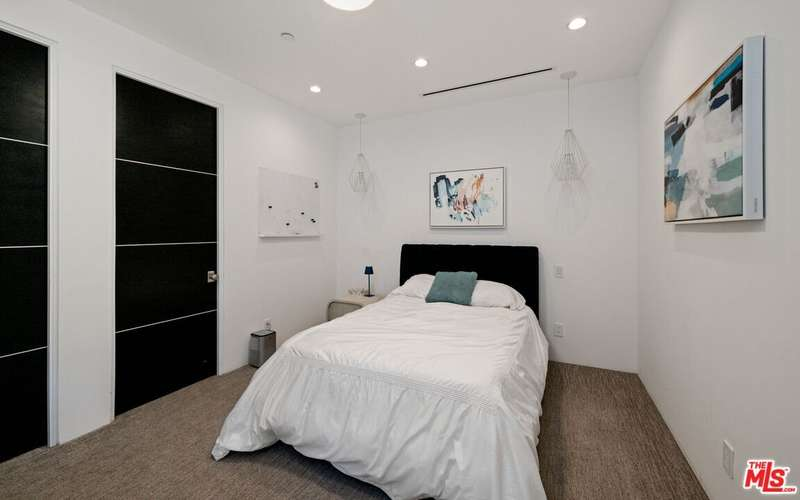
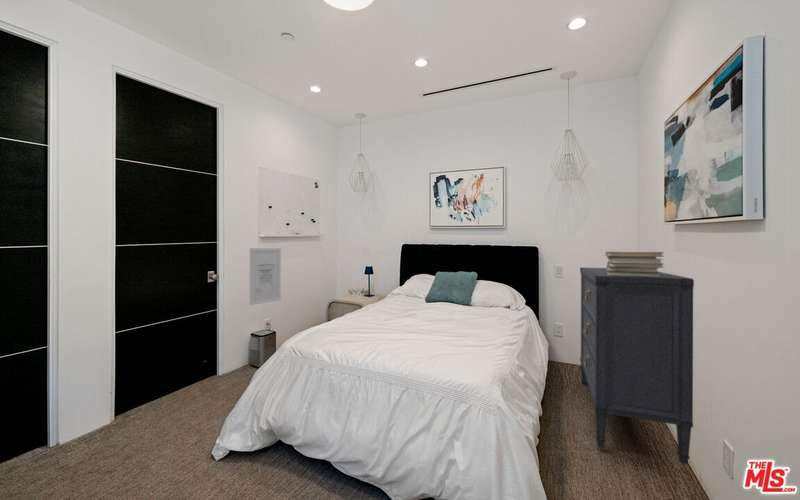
+ wall art (265, 275)
+ dresser (622, 343)
+ book stack (633, 263)
